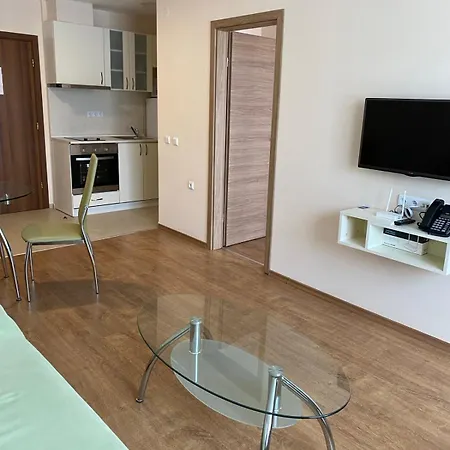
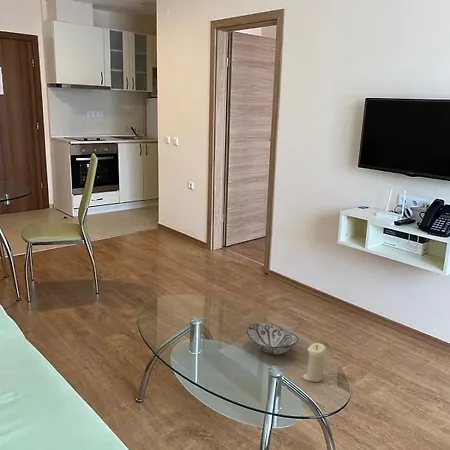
+ candle (314, 361)
+ decorative bowl (272, 341)
